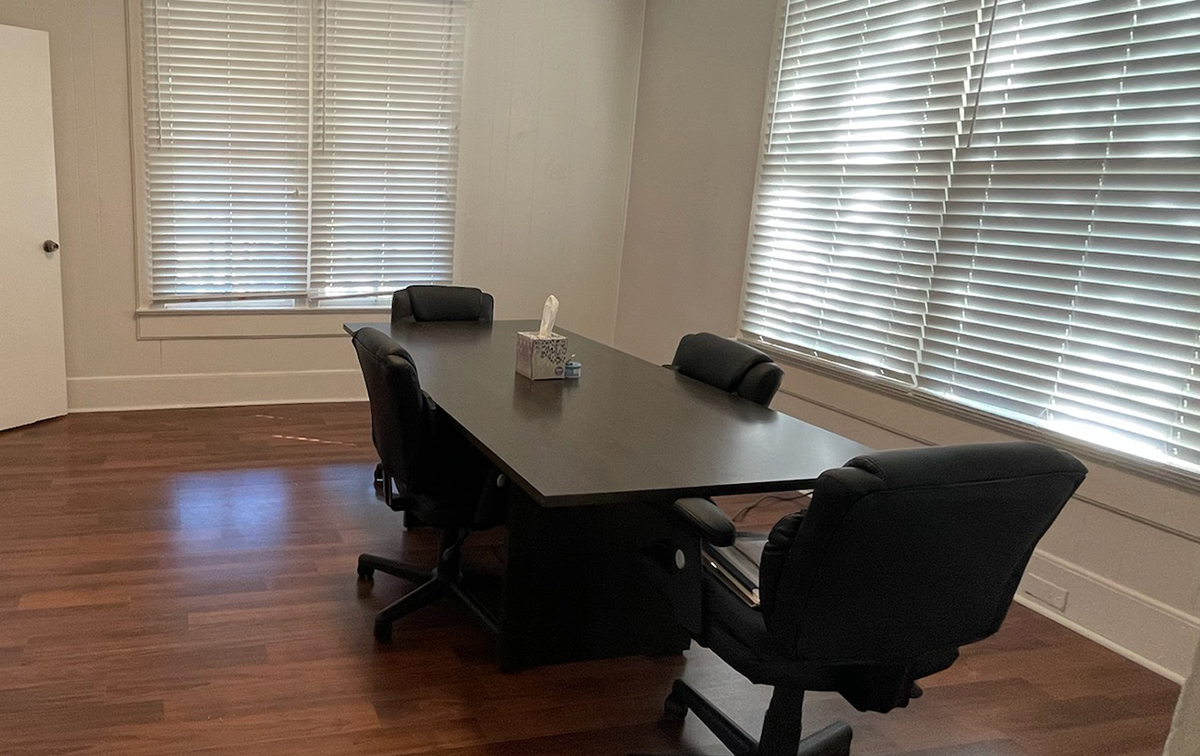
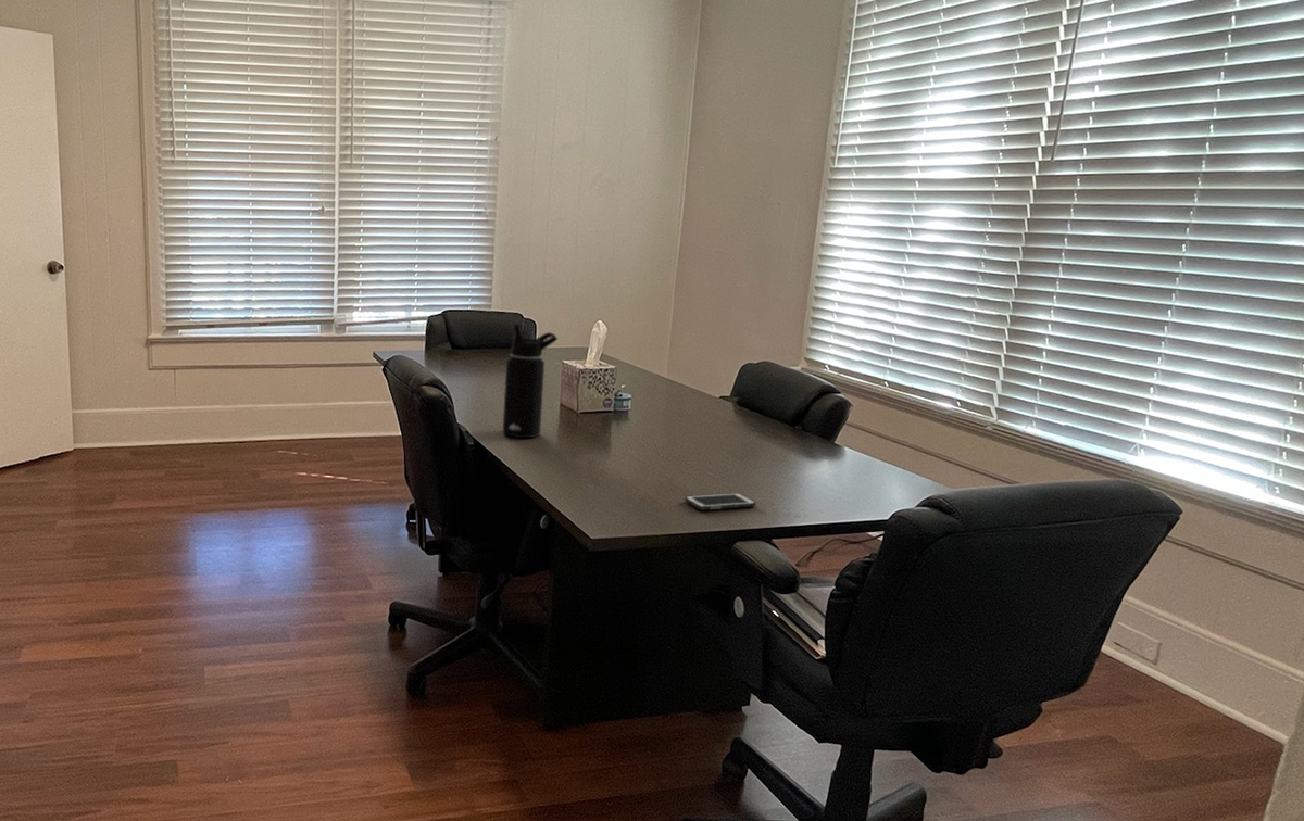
+ water bottle (529, 379)
+ cell phone (719, 501)
